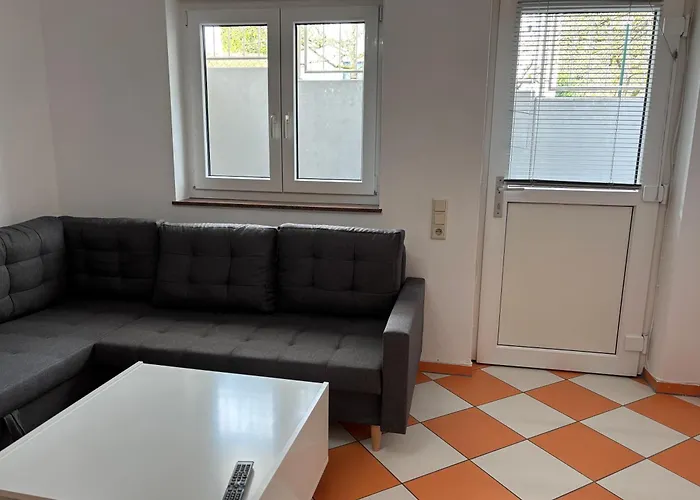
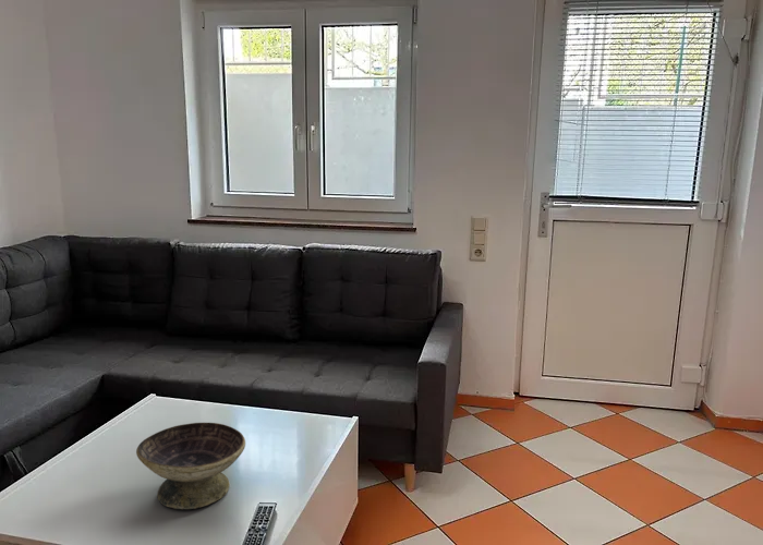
+ decorative bowl (193, 463)
